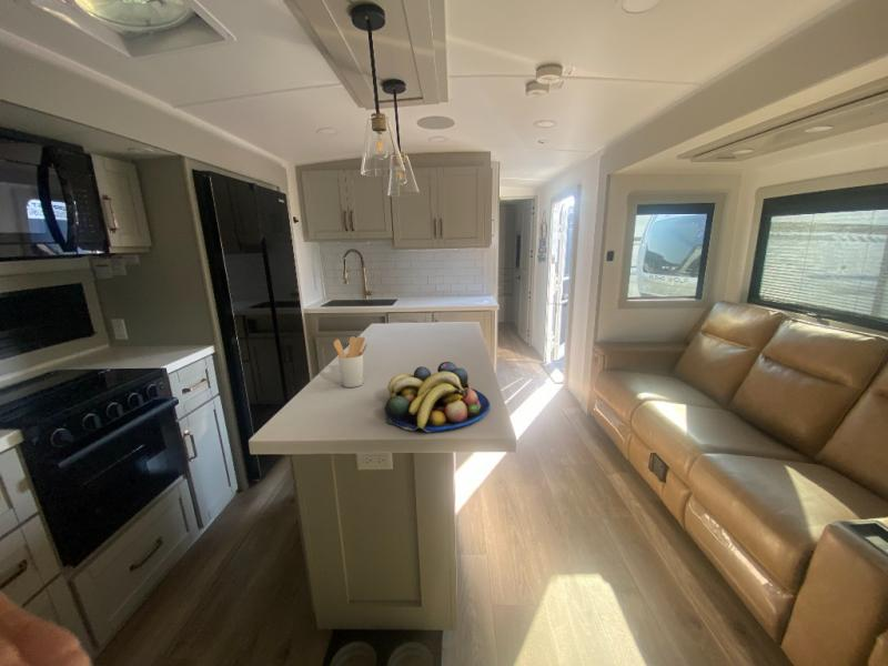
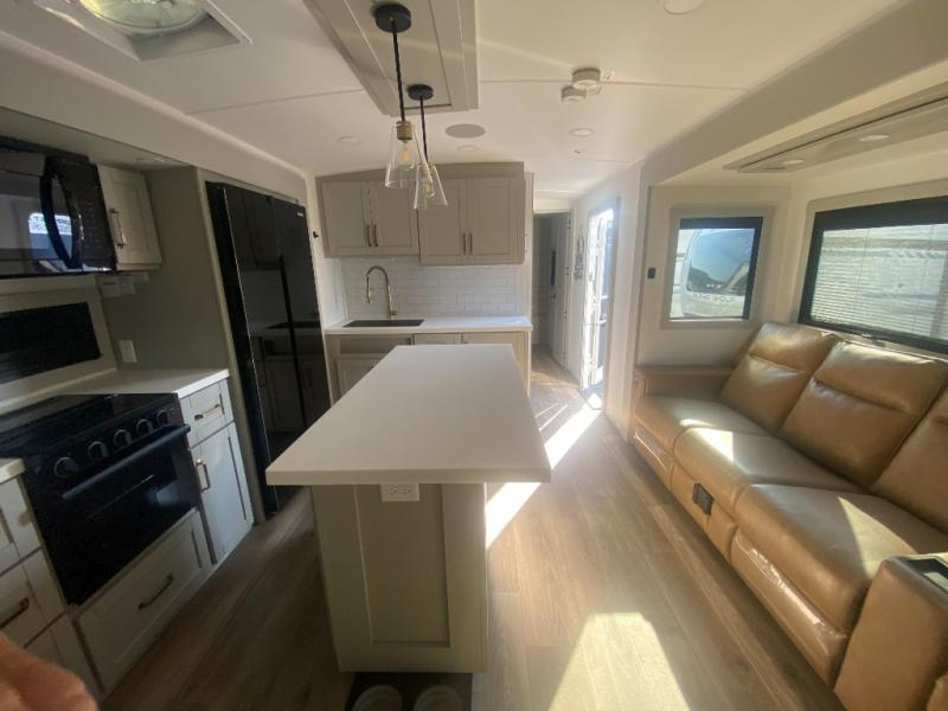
- utensil holder (353, 360)
- fruit bowl (436, 387)
